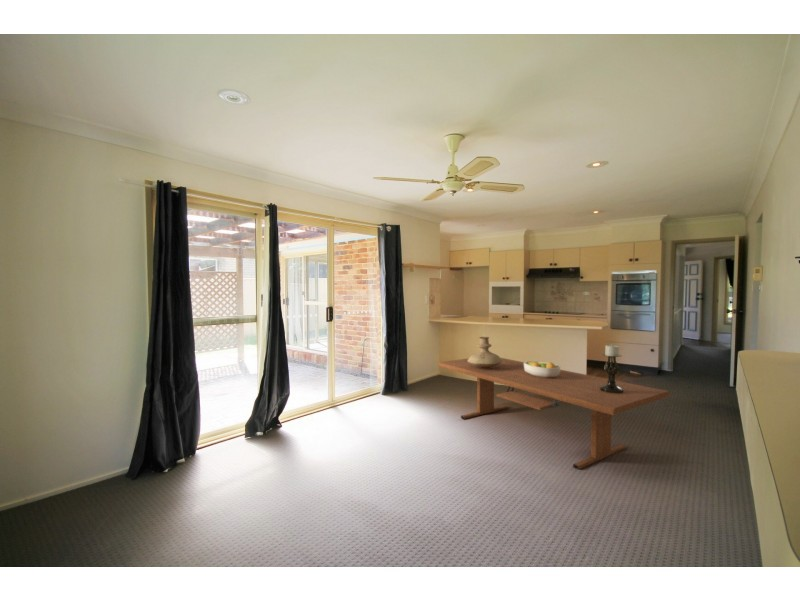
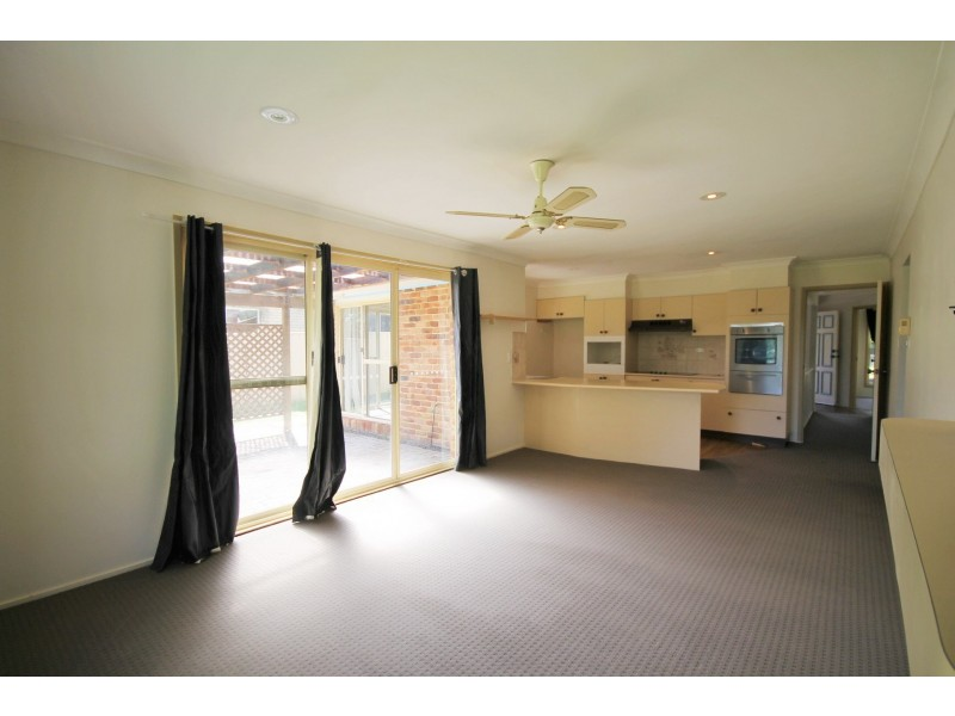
- fruit bowl (541, 367)
- vase (484, 352)
- candle holder (611, 367)
- table (528, 404)
